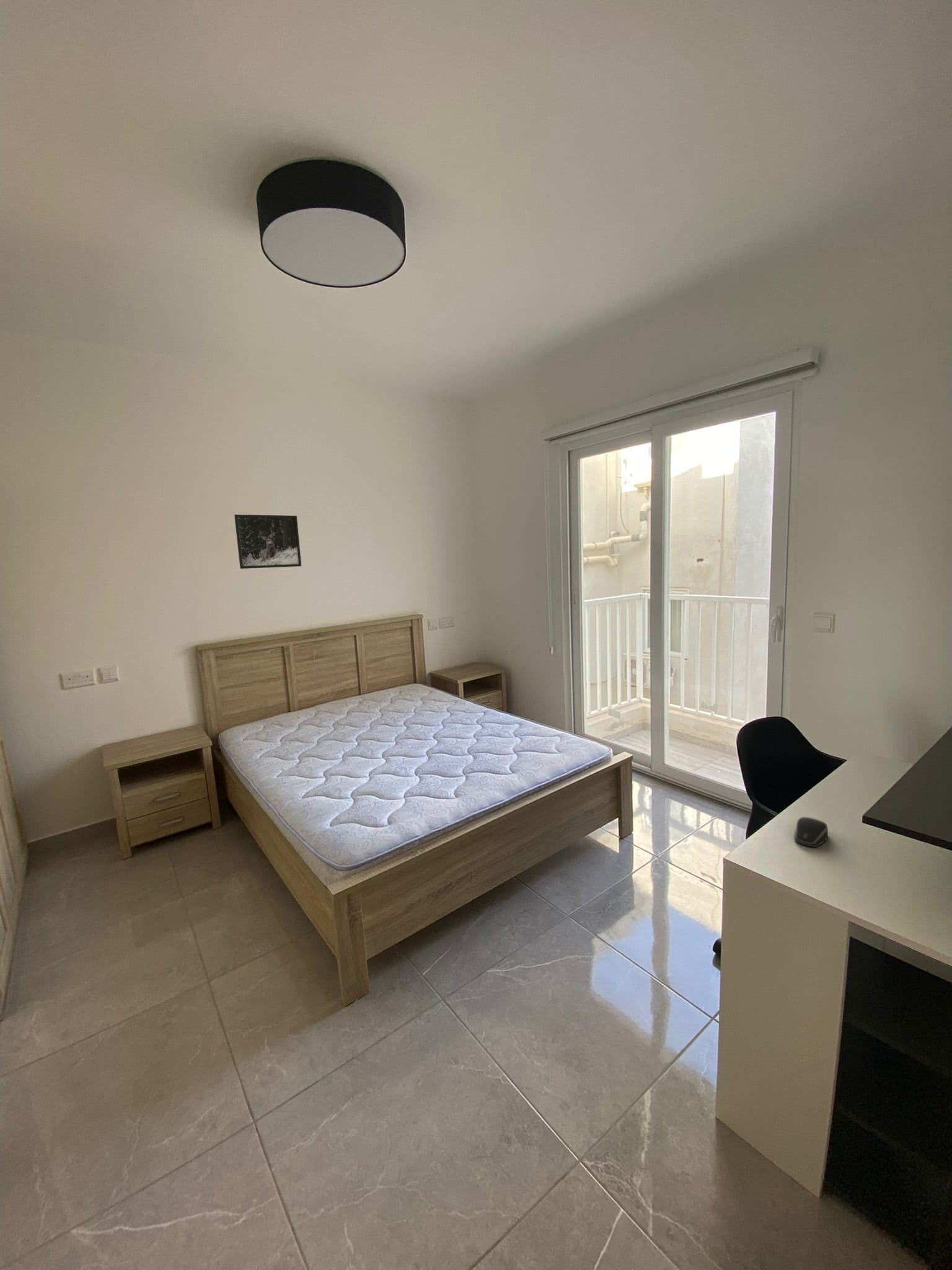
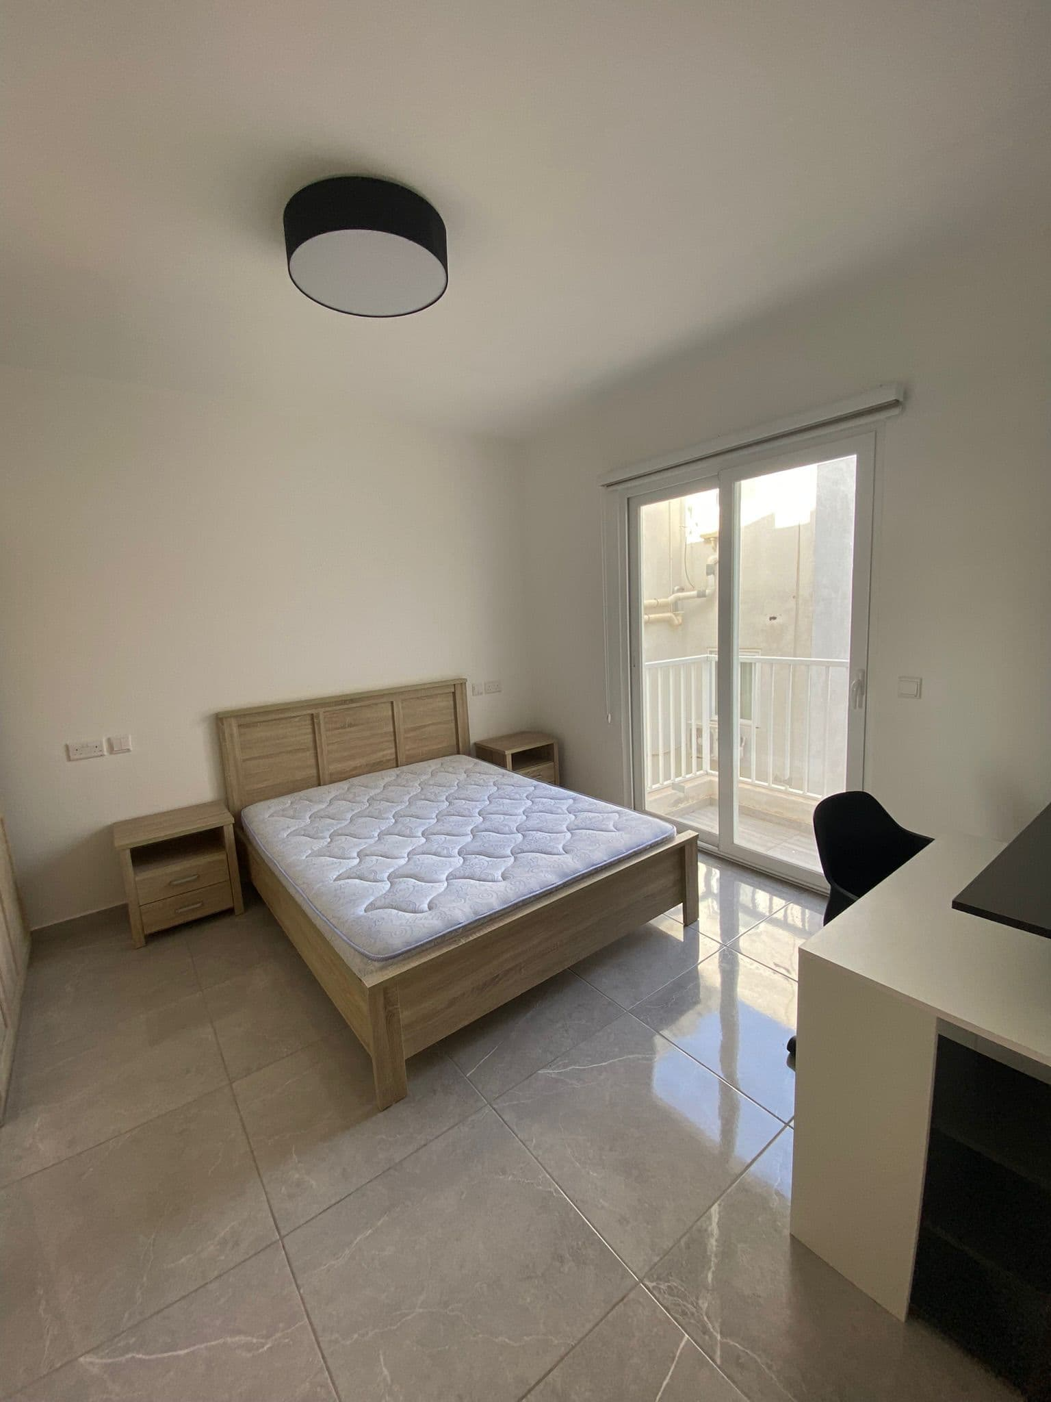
- computer mouse (811, 829)
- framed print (269, 541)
